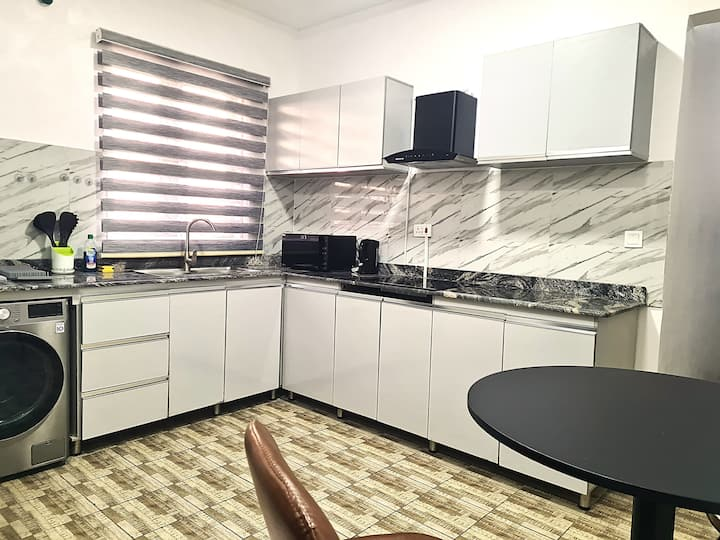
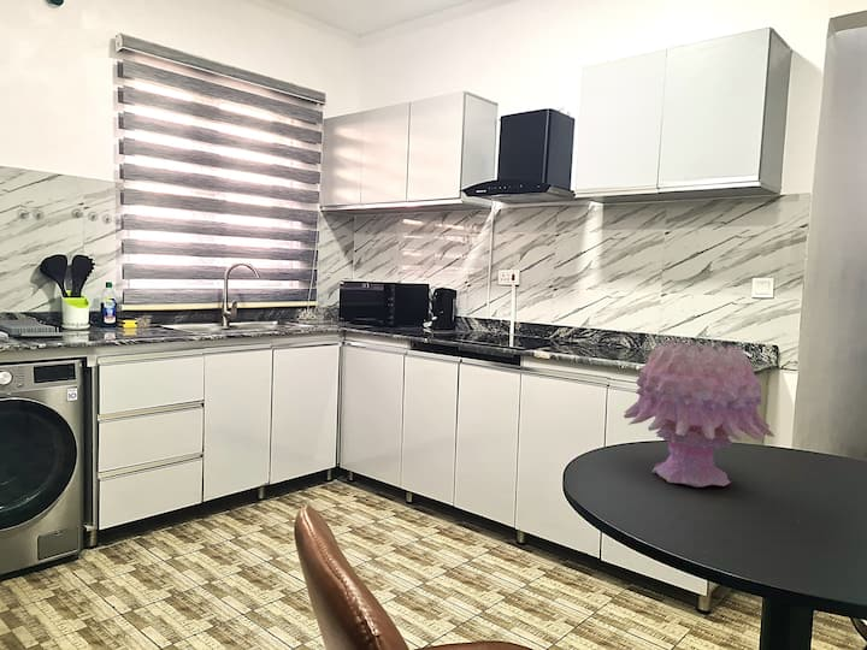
+ decorative vase (695, 409)
